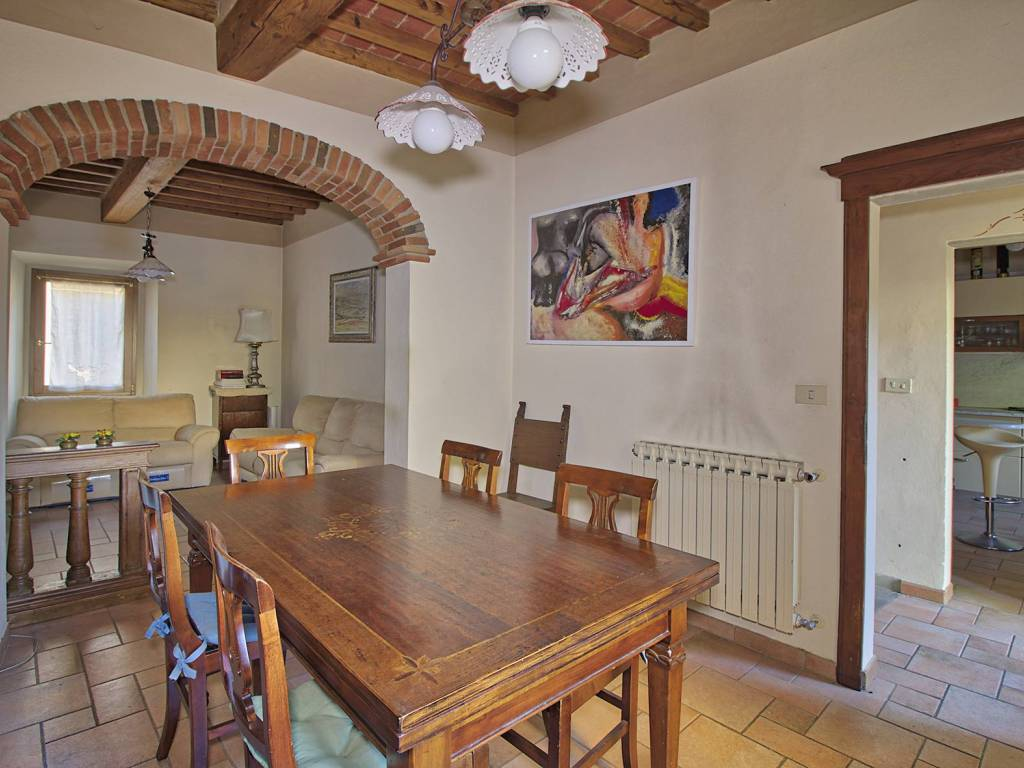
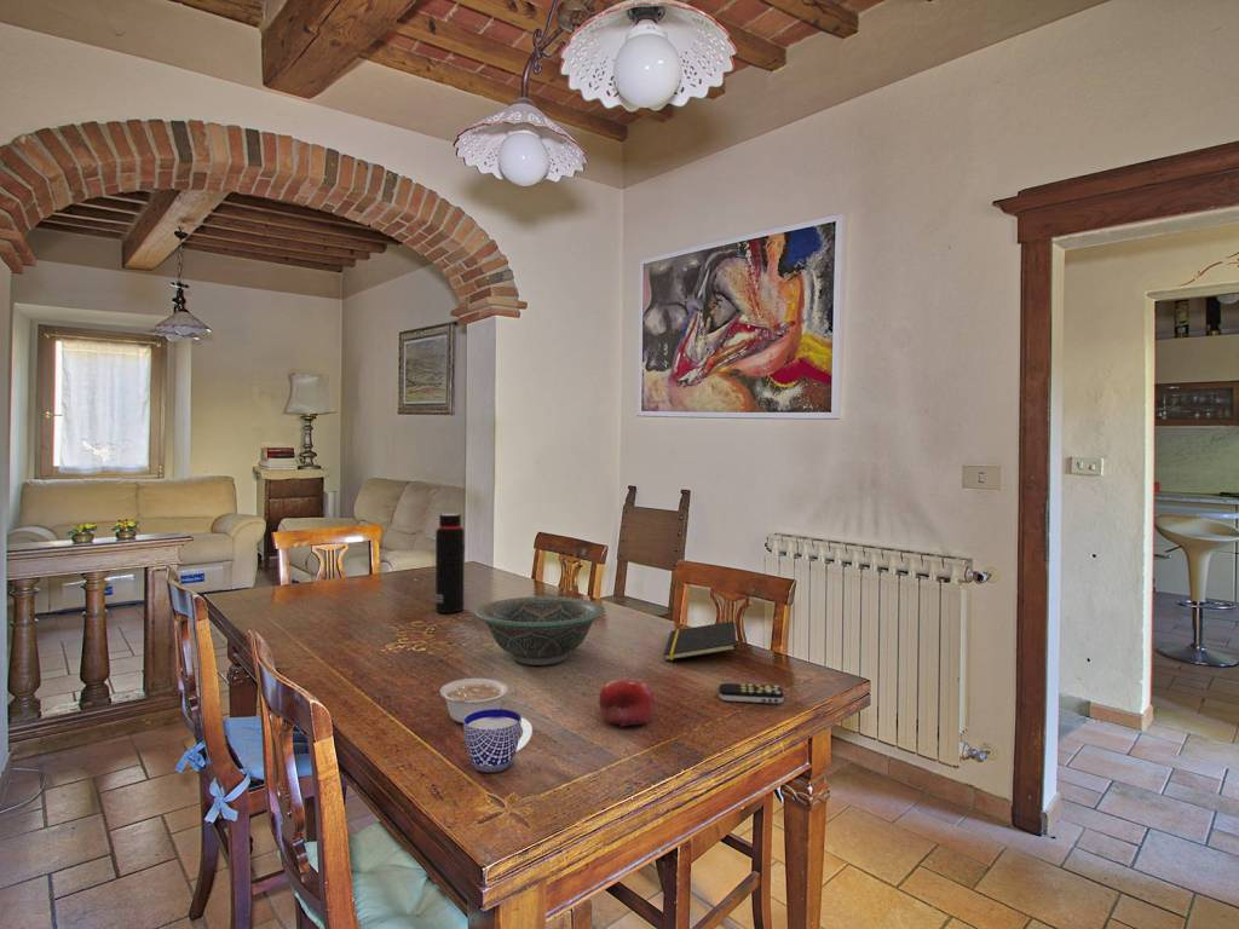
+ remote control (750, 692)
+ decorative bowl (540, 633)
+ notepad (701, 639)
+ water bottle (448, 561)
+ legume (474, 700)
+ fruit (626, 699)
+ cup (500, 739)
